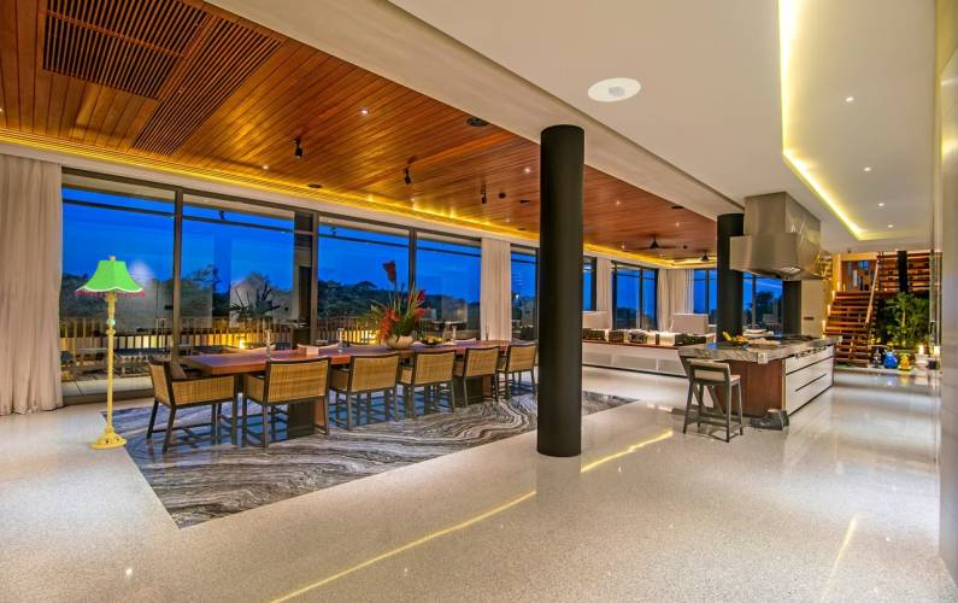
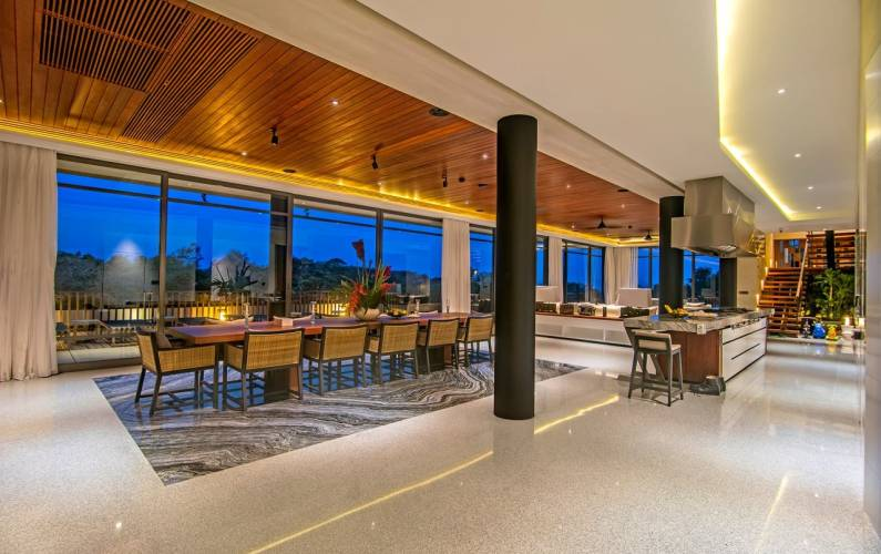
- recessed light (613, 87)
- floor lamp (110, 350)
